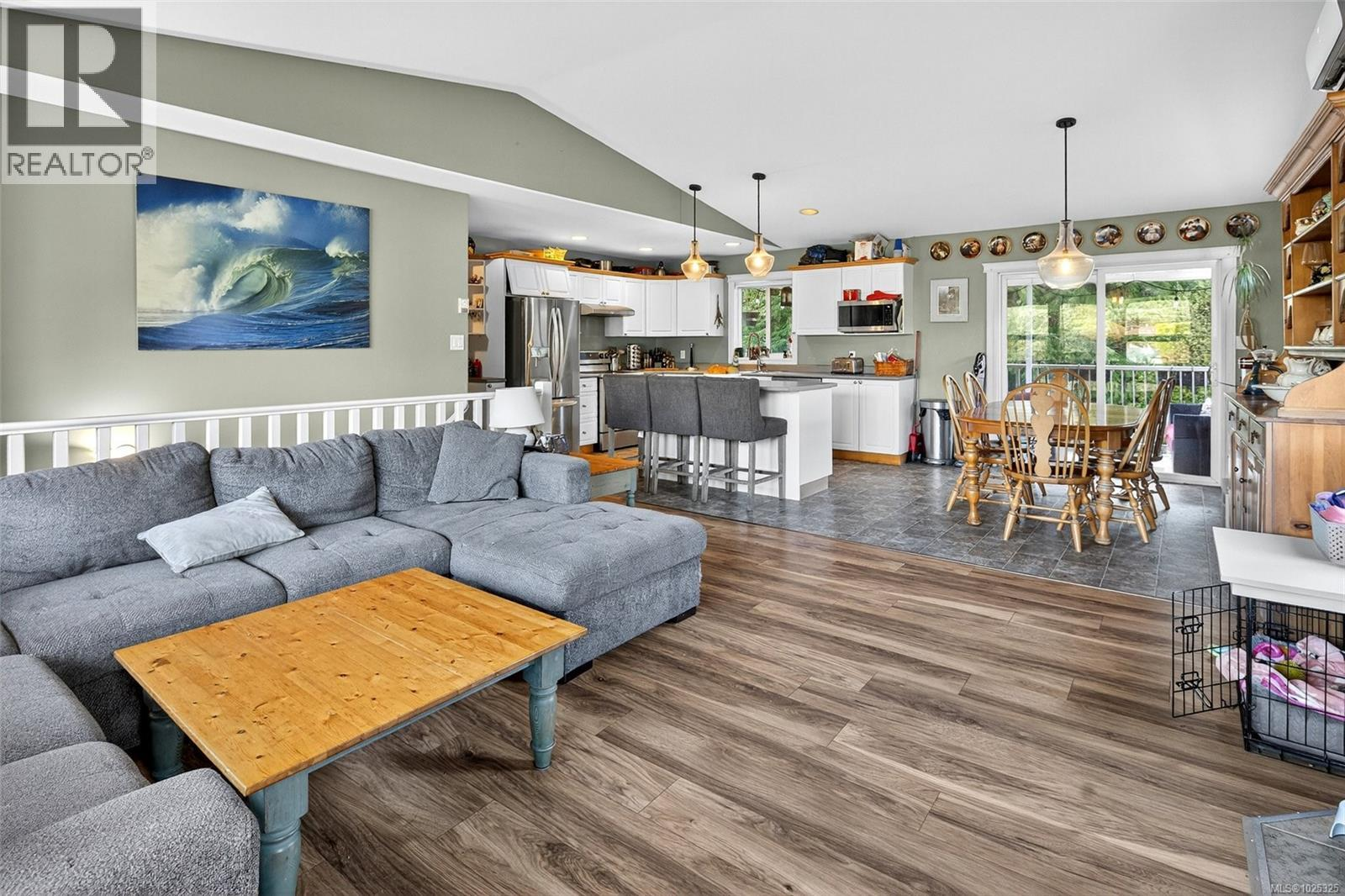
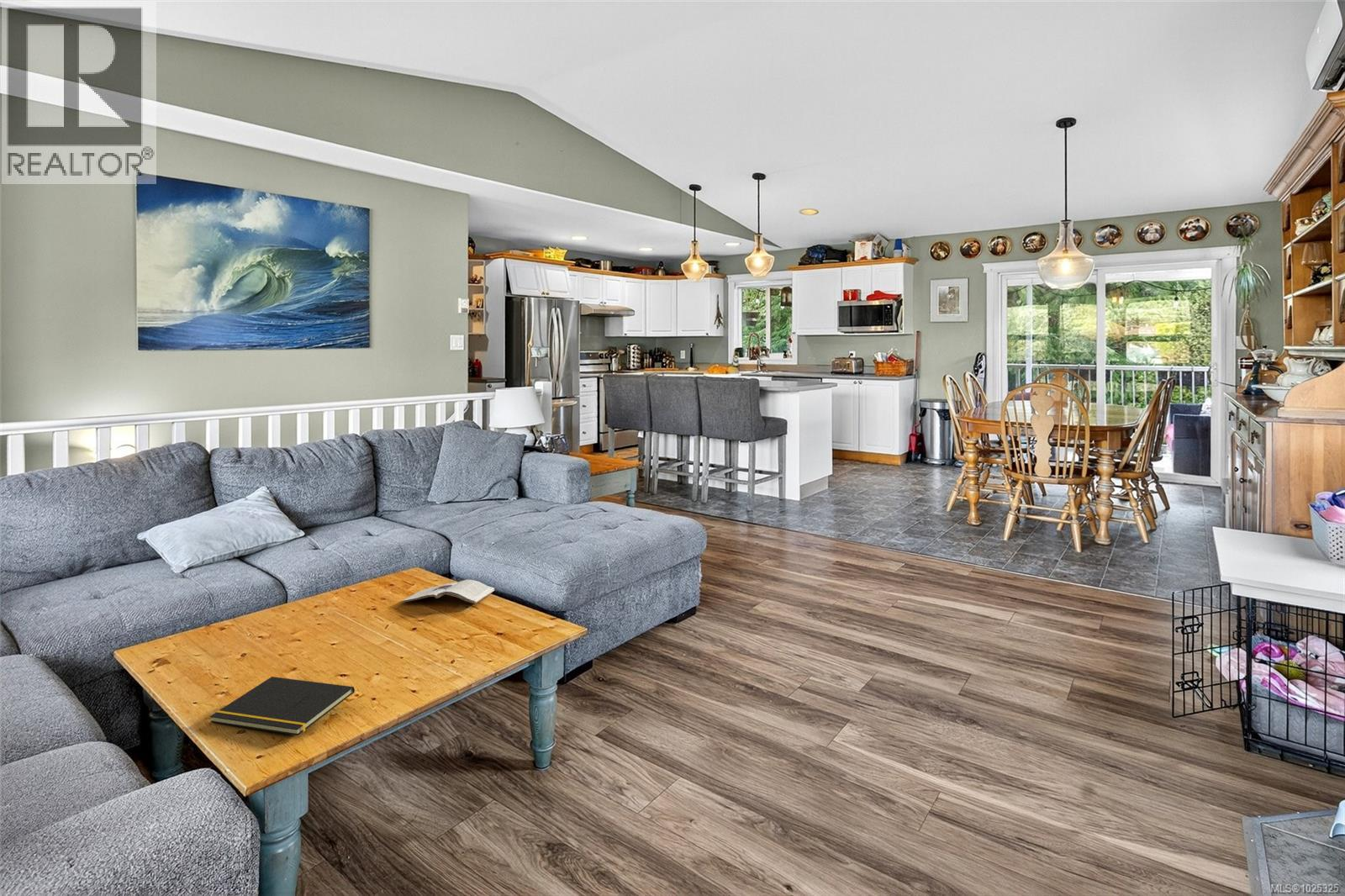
+ magazine (449, 591)
+ notepad (284, 704)
